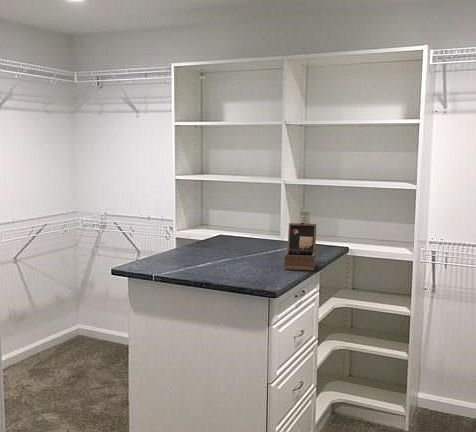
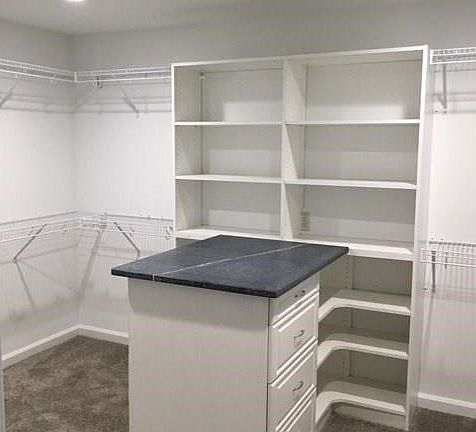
- wooden box (300, 245)
